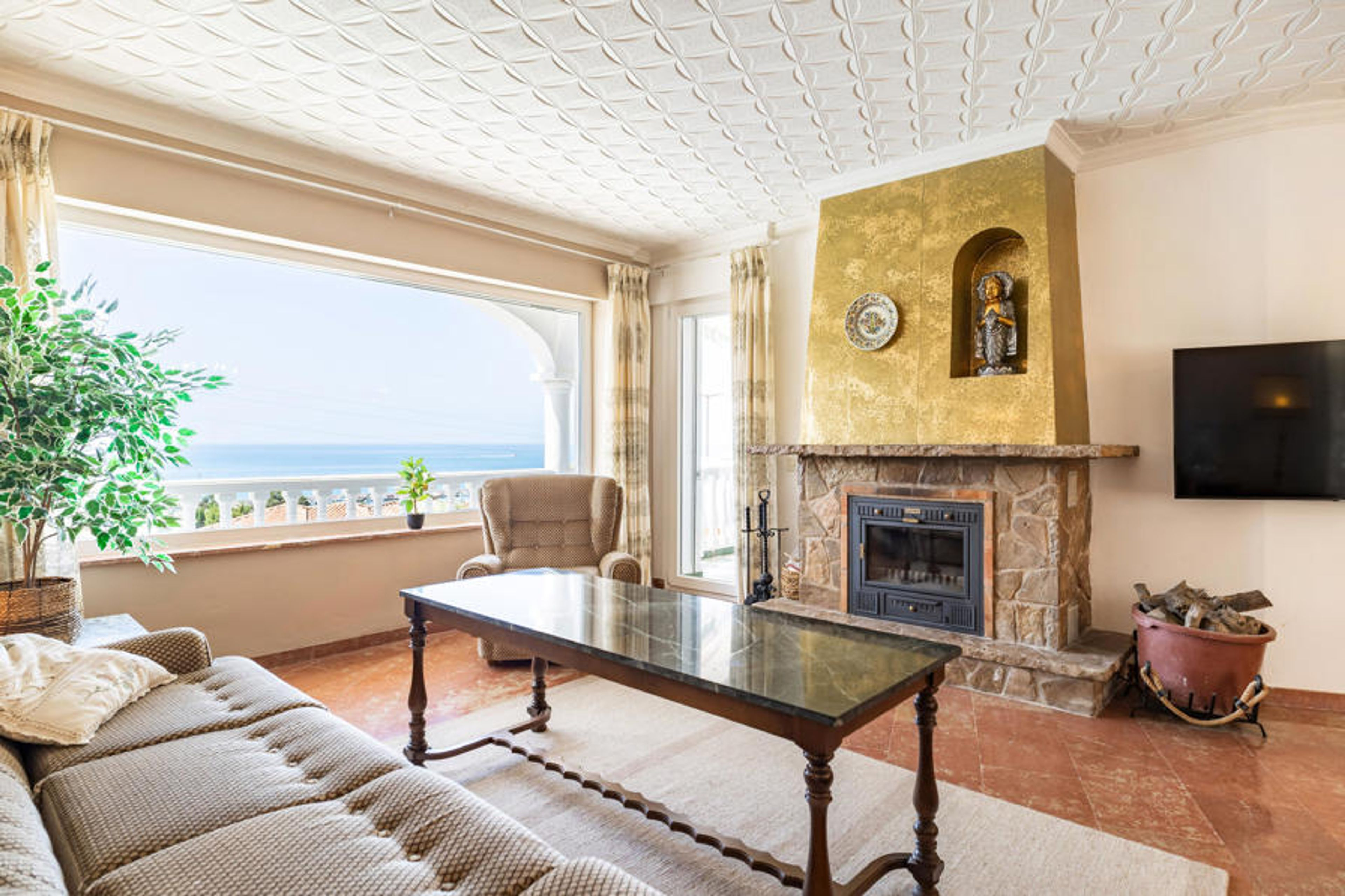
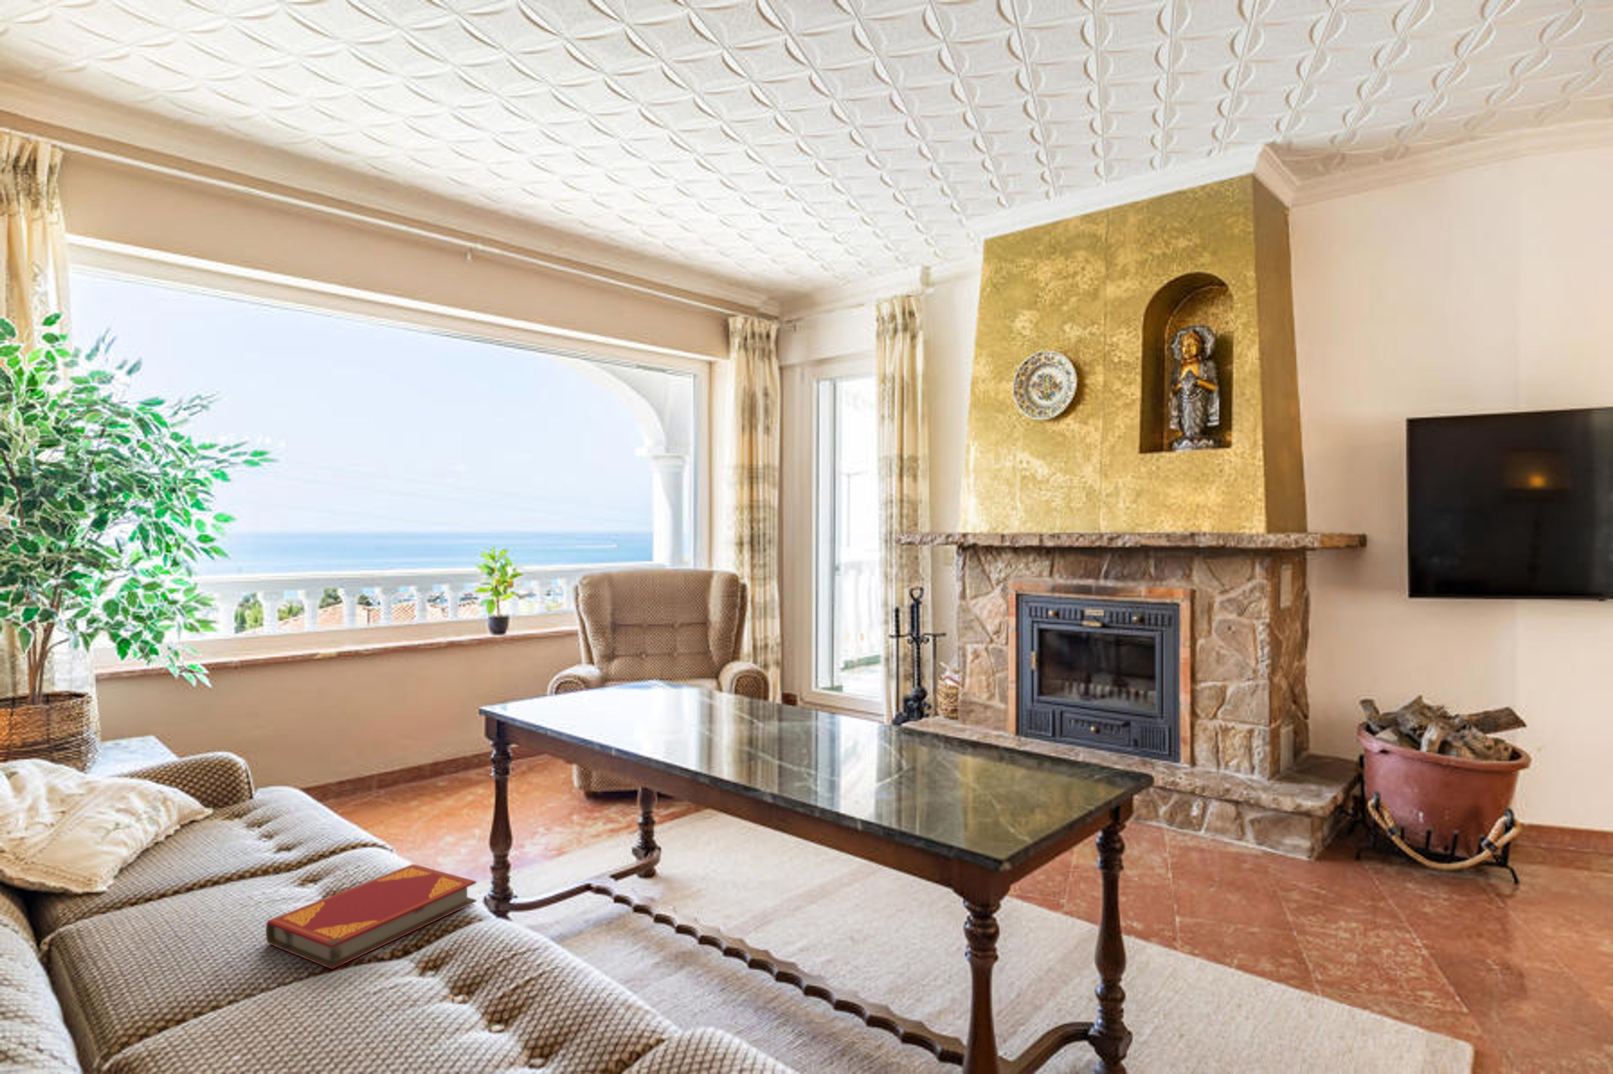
+ hardback book (377, 910)
